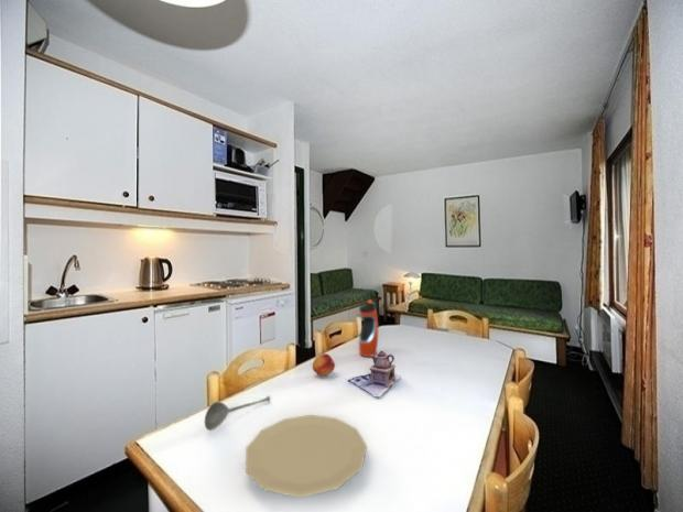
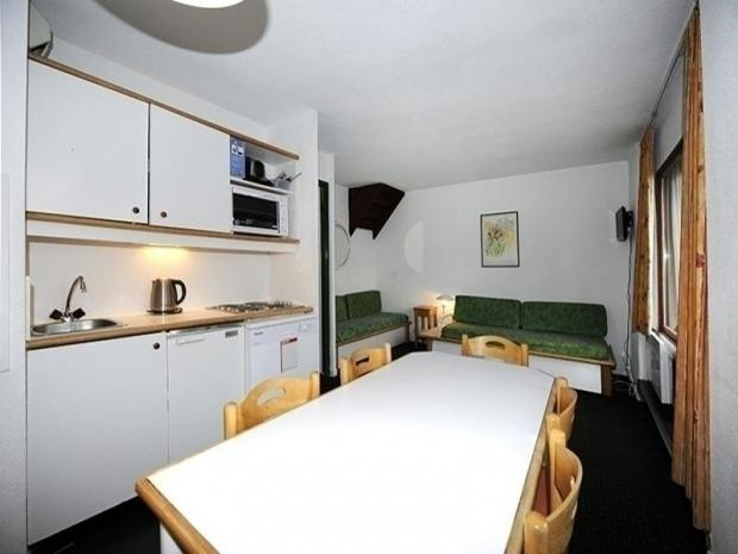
- soupspoon (238, 406)
- fruit (323, 364)
- teapot (380, 367)
- water bottle (368, 327)
- plate (306, 453)
